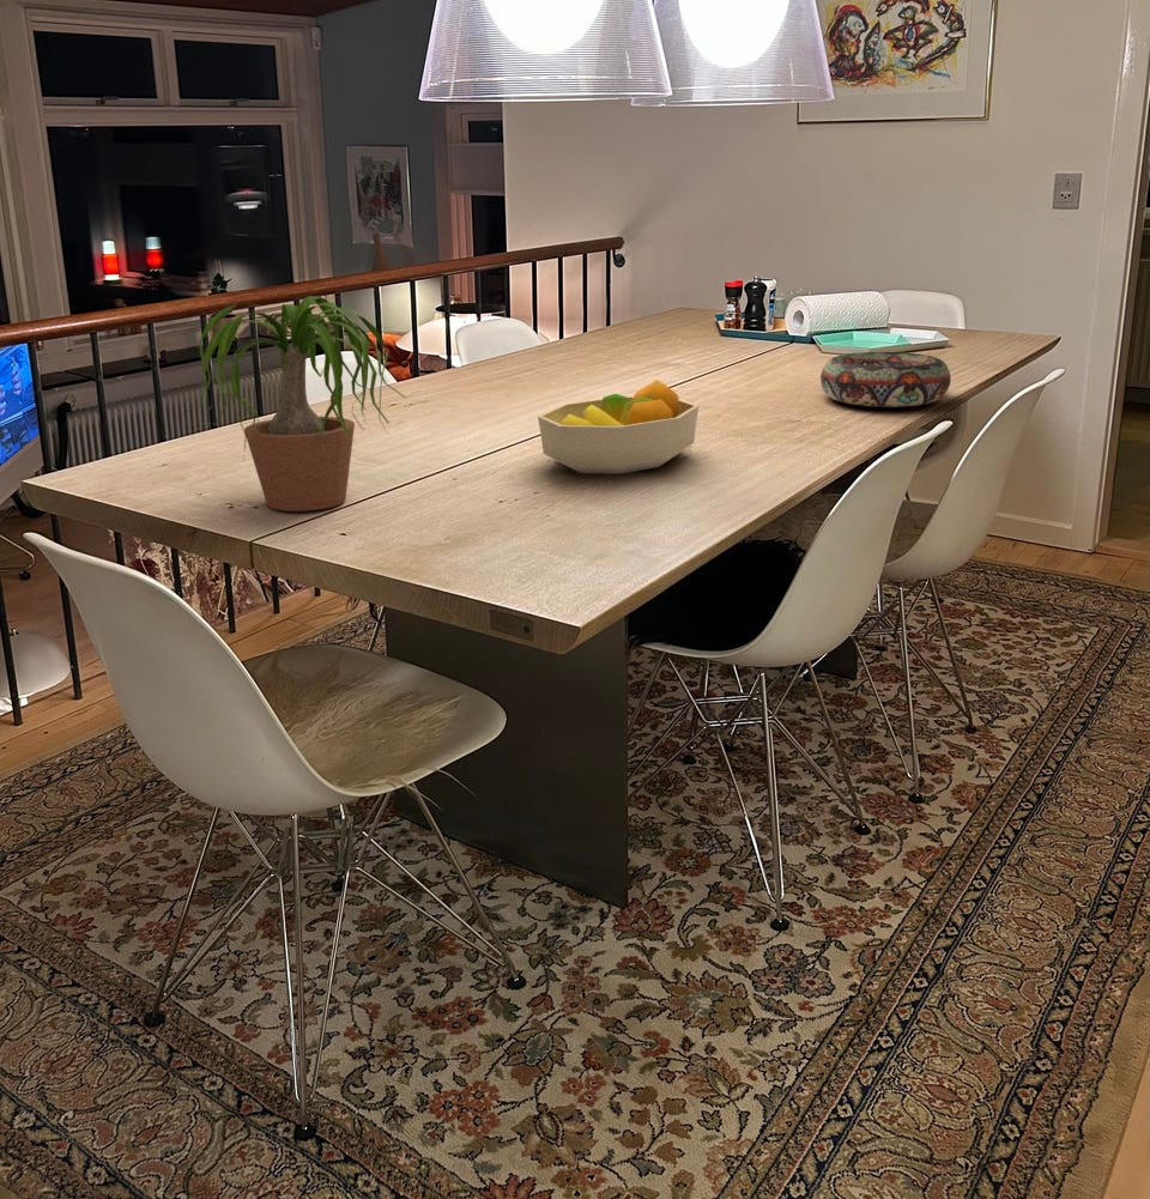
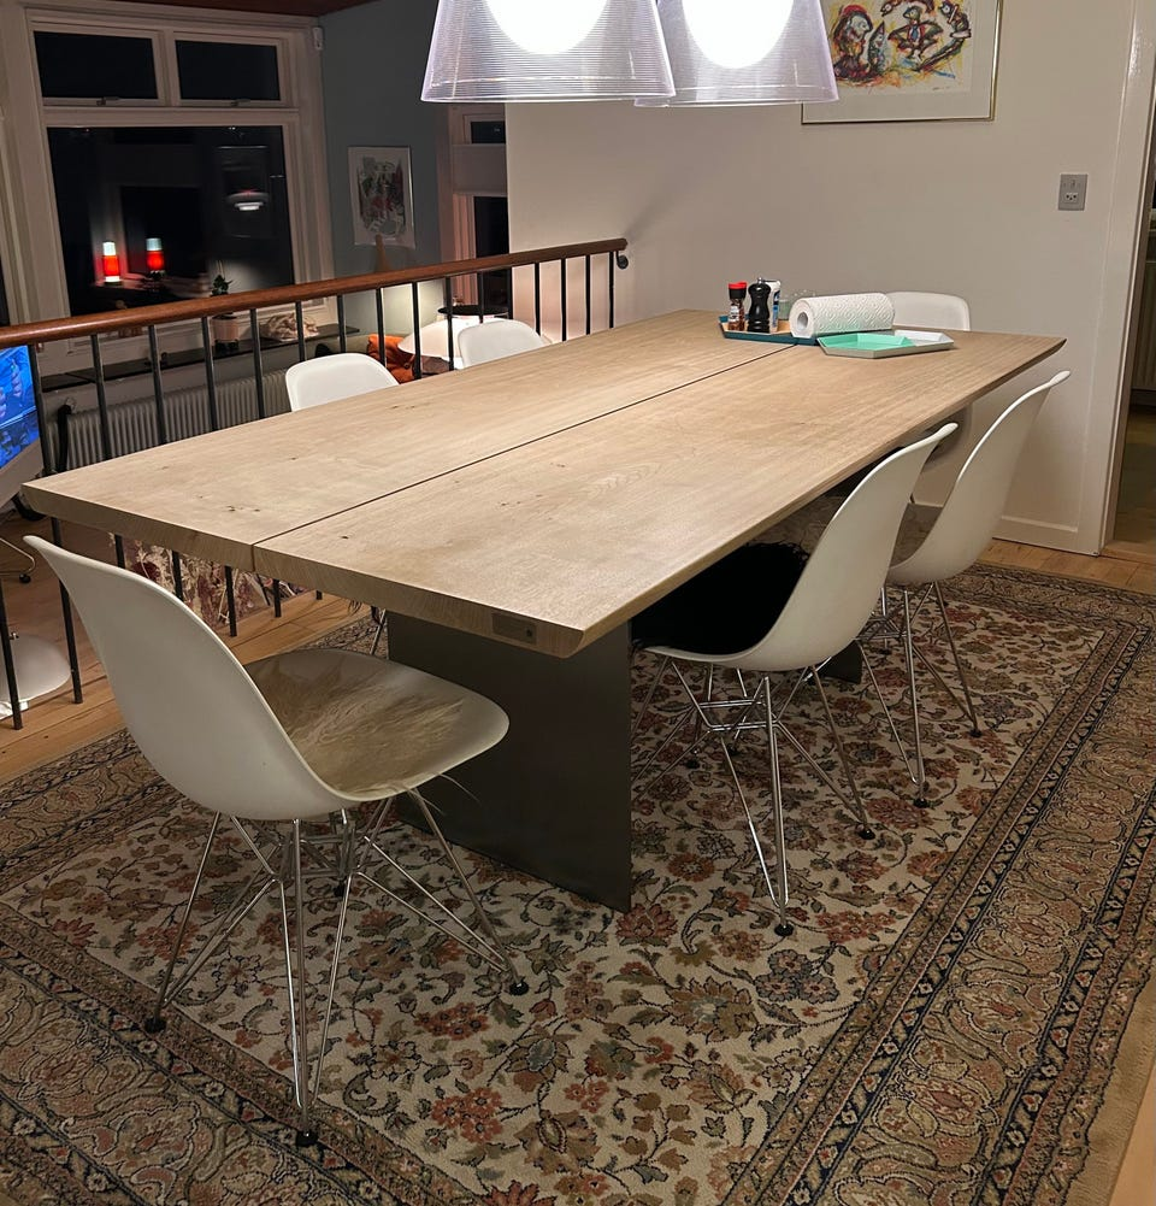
- fruit bowl (619, 424)
- potted plant (308, 404)
- decorative bowl (884, 379)
